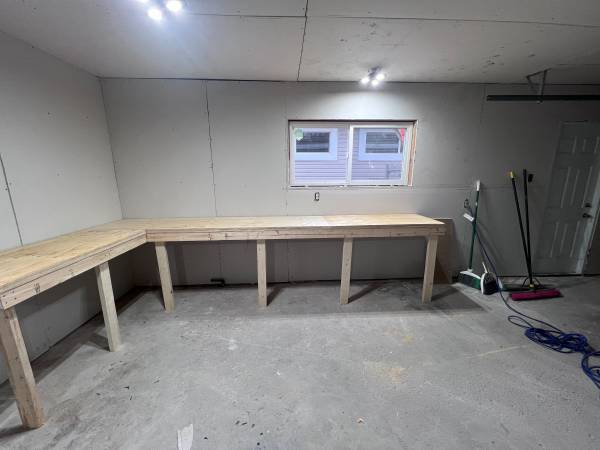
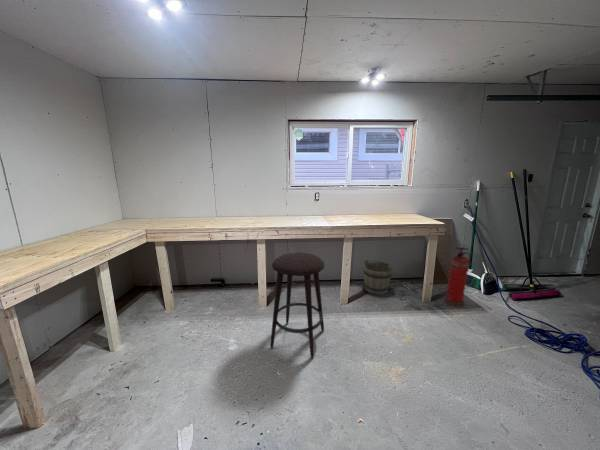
+ bucket (377, 276)
+ fire extinguisher (458, 275)
+ stool (298, 303)
